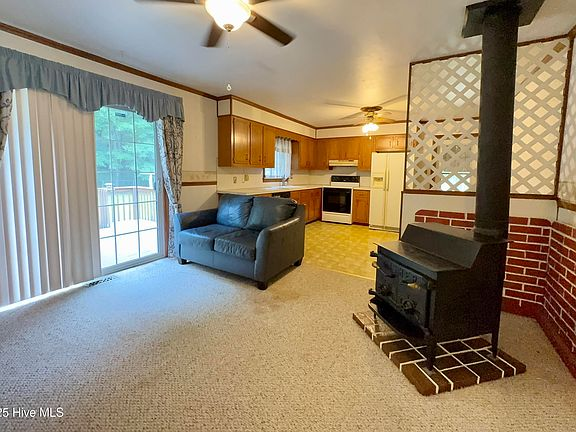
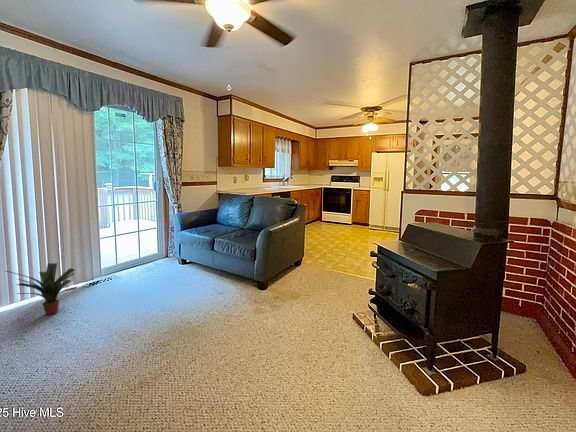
+ potted plant (44, 288)
